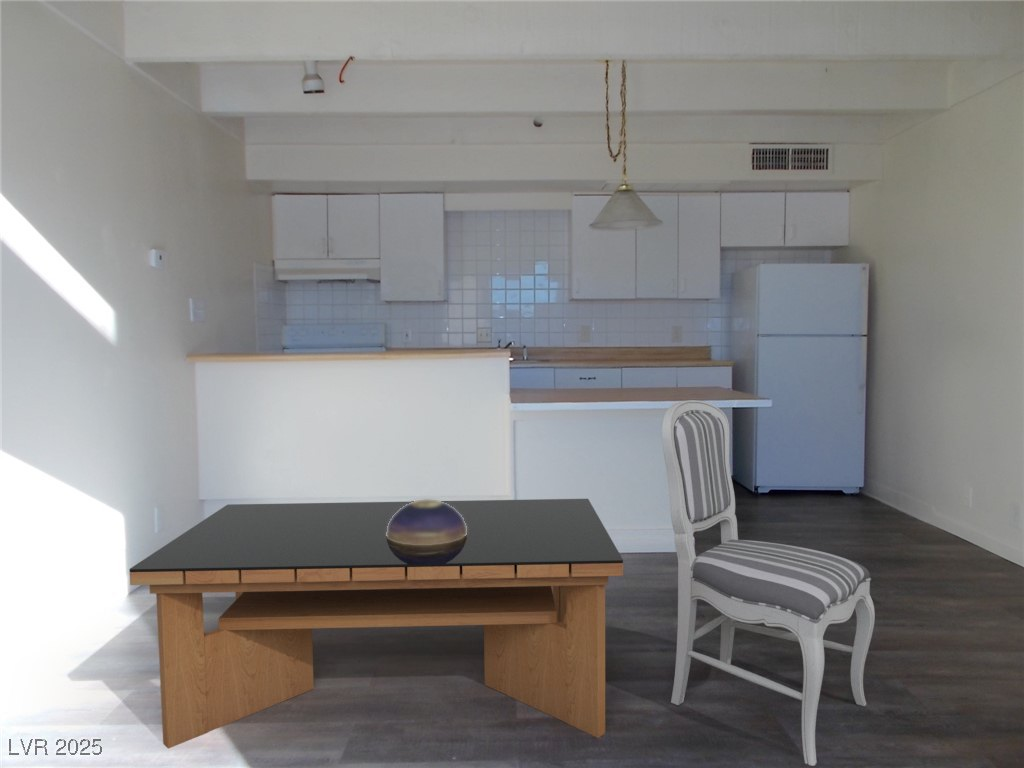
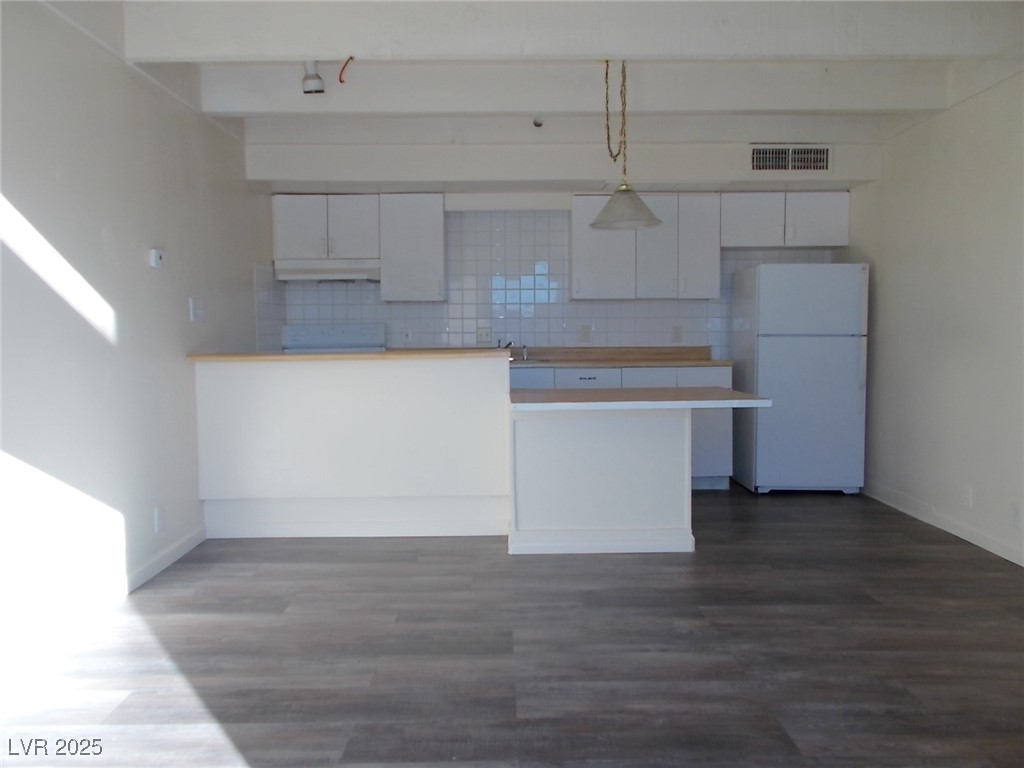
- dining chair (759, 556)
- decorative bowl (426, 516)
- coffee table (397, 608)
